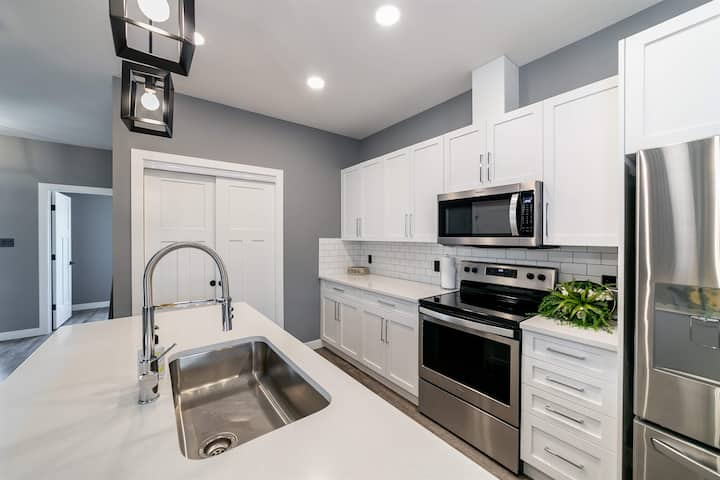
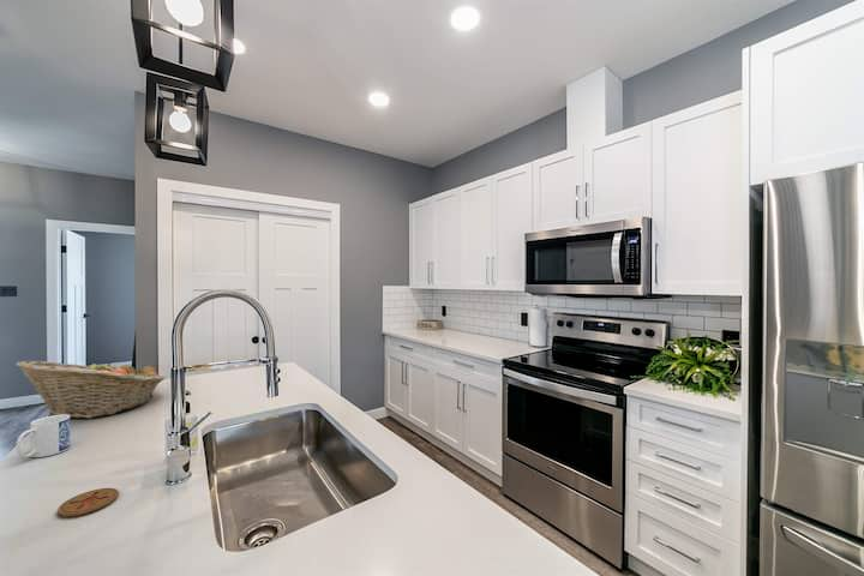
+ mug (43, 438)
+ fruit basket (95, 380)
+ coaster (89, 500)
